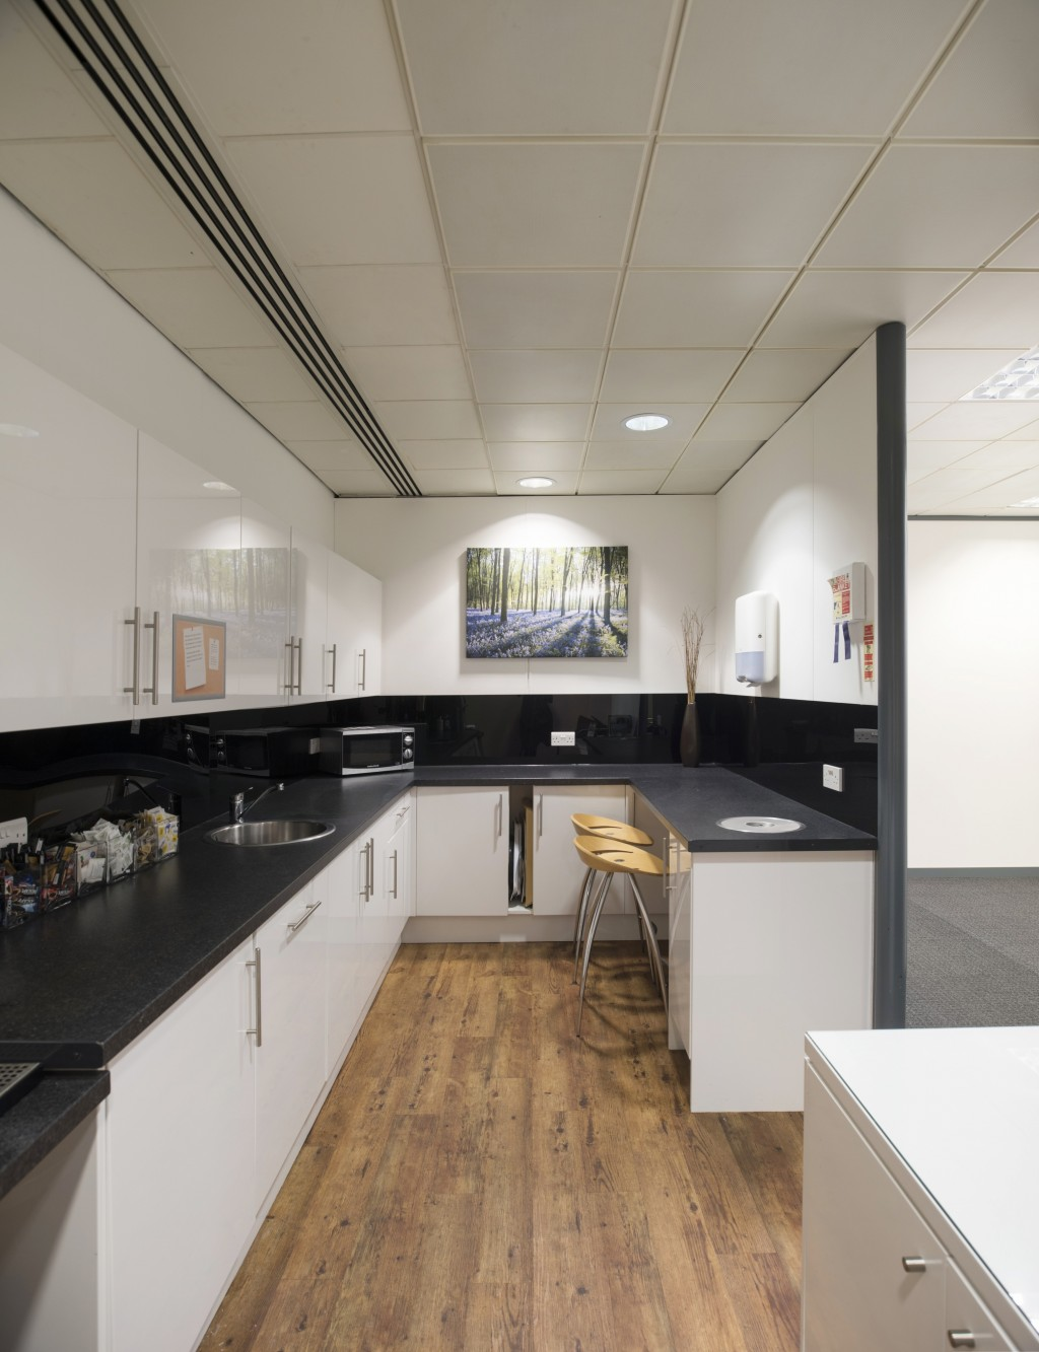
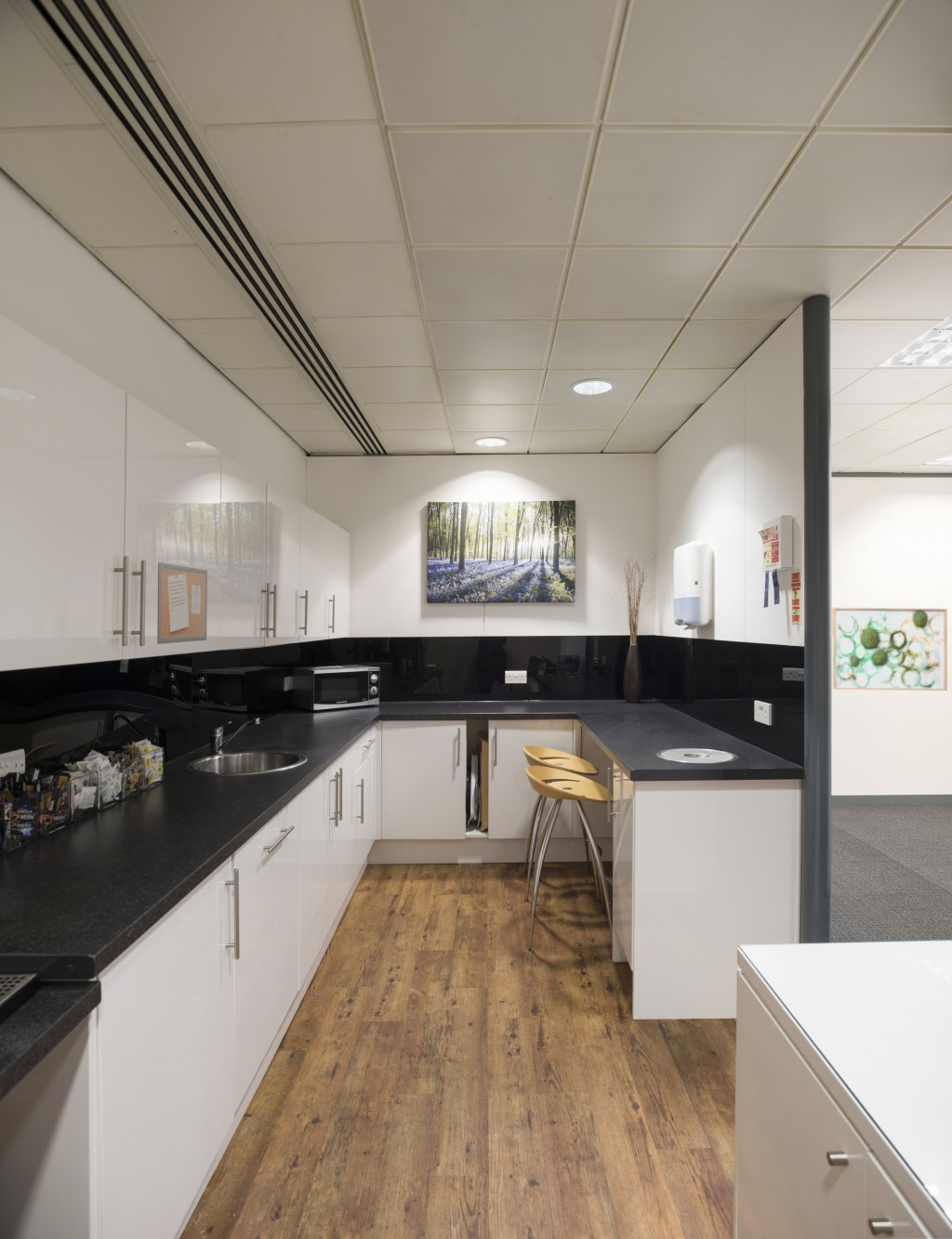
+ wall art (889, 649)
